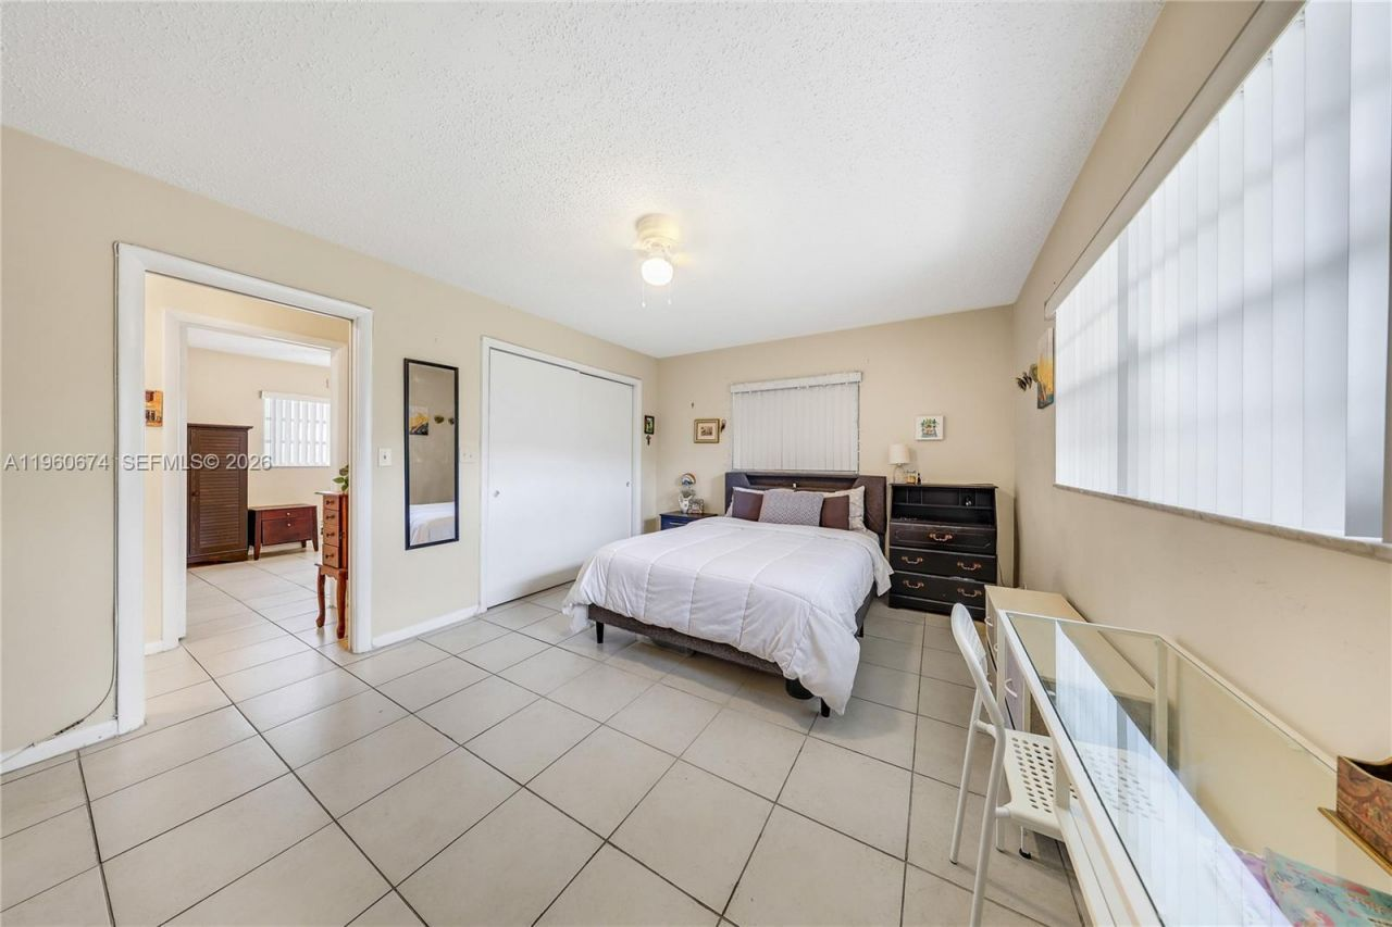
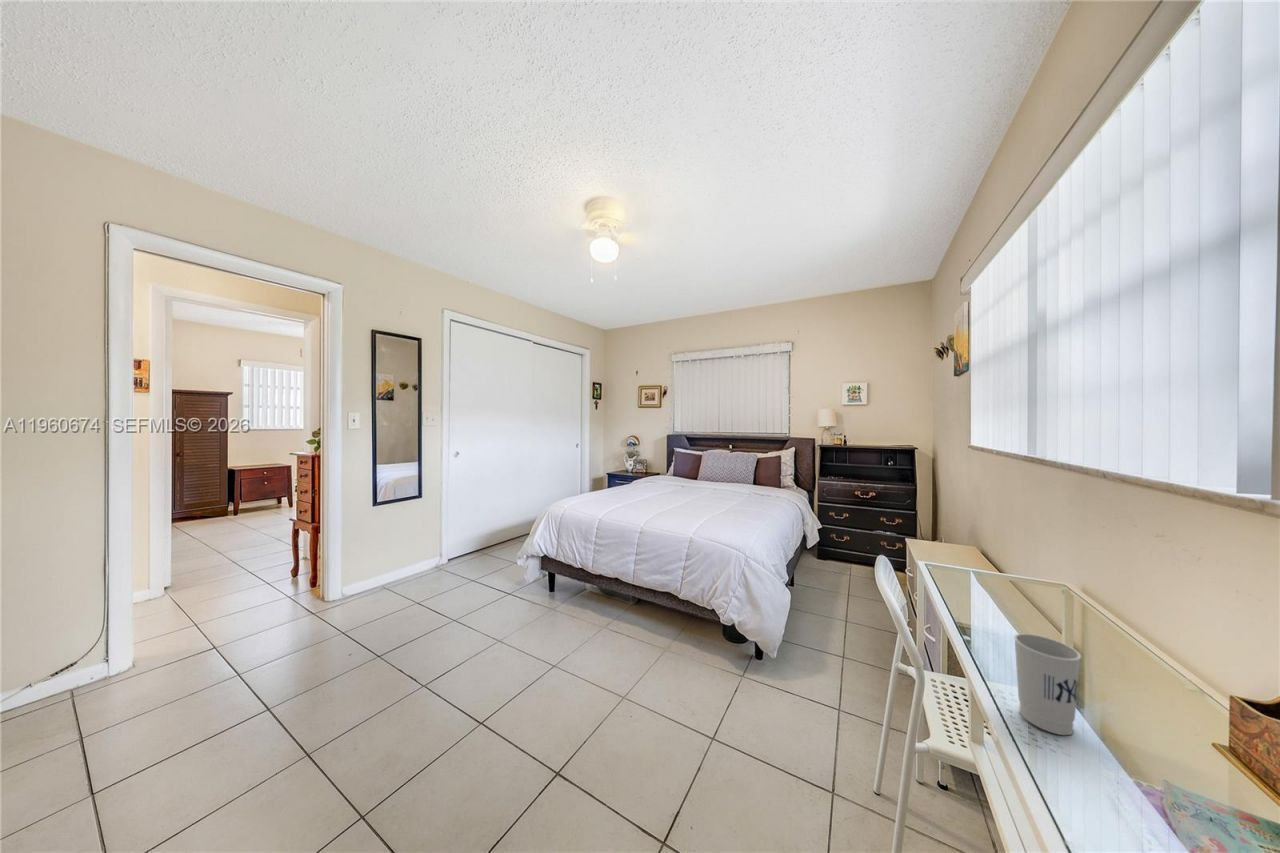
+ cup (1045, 683)
